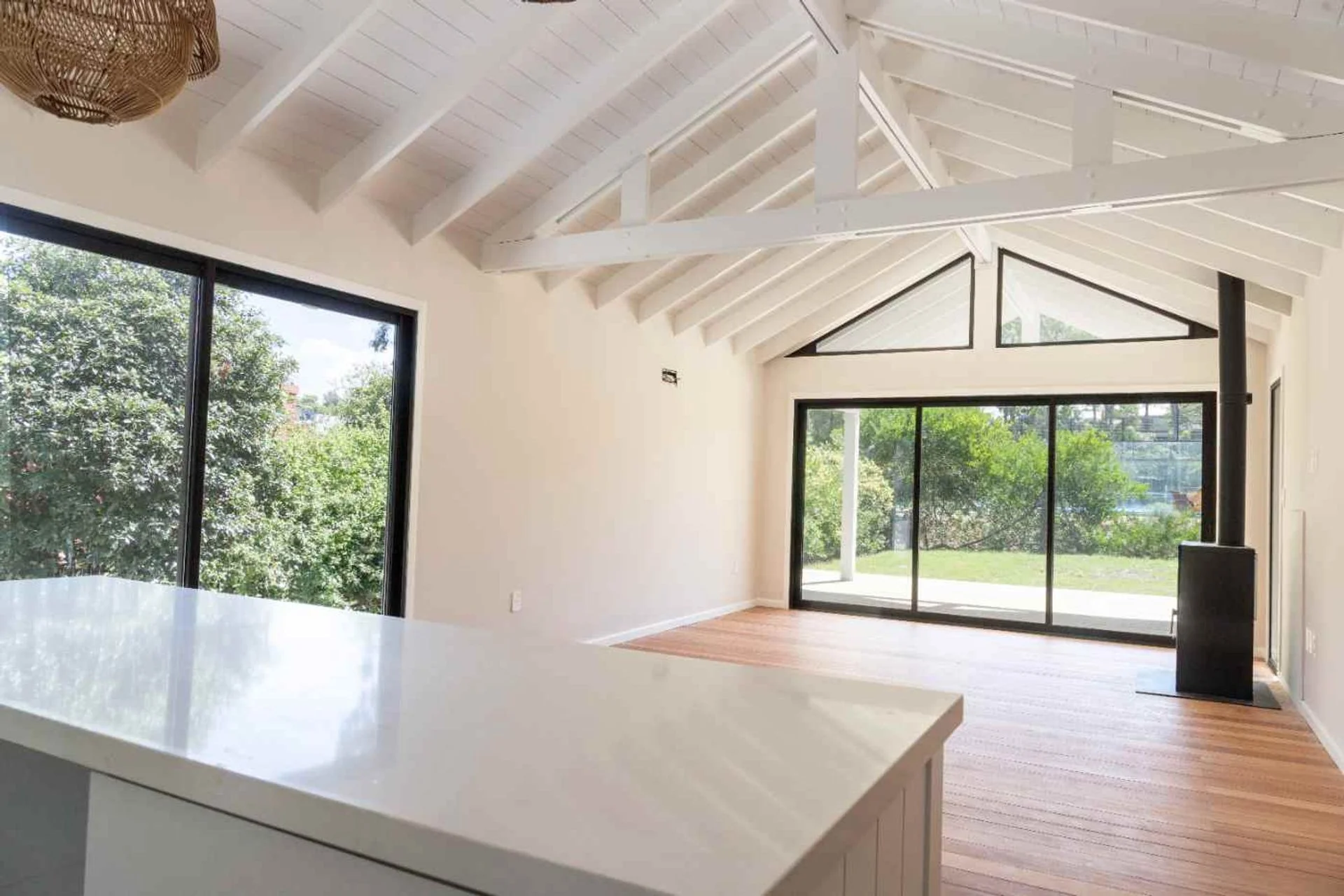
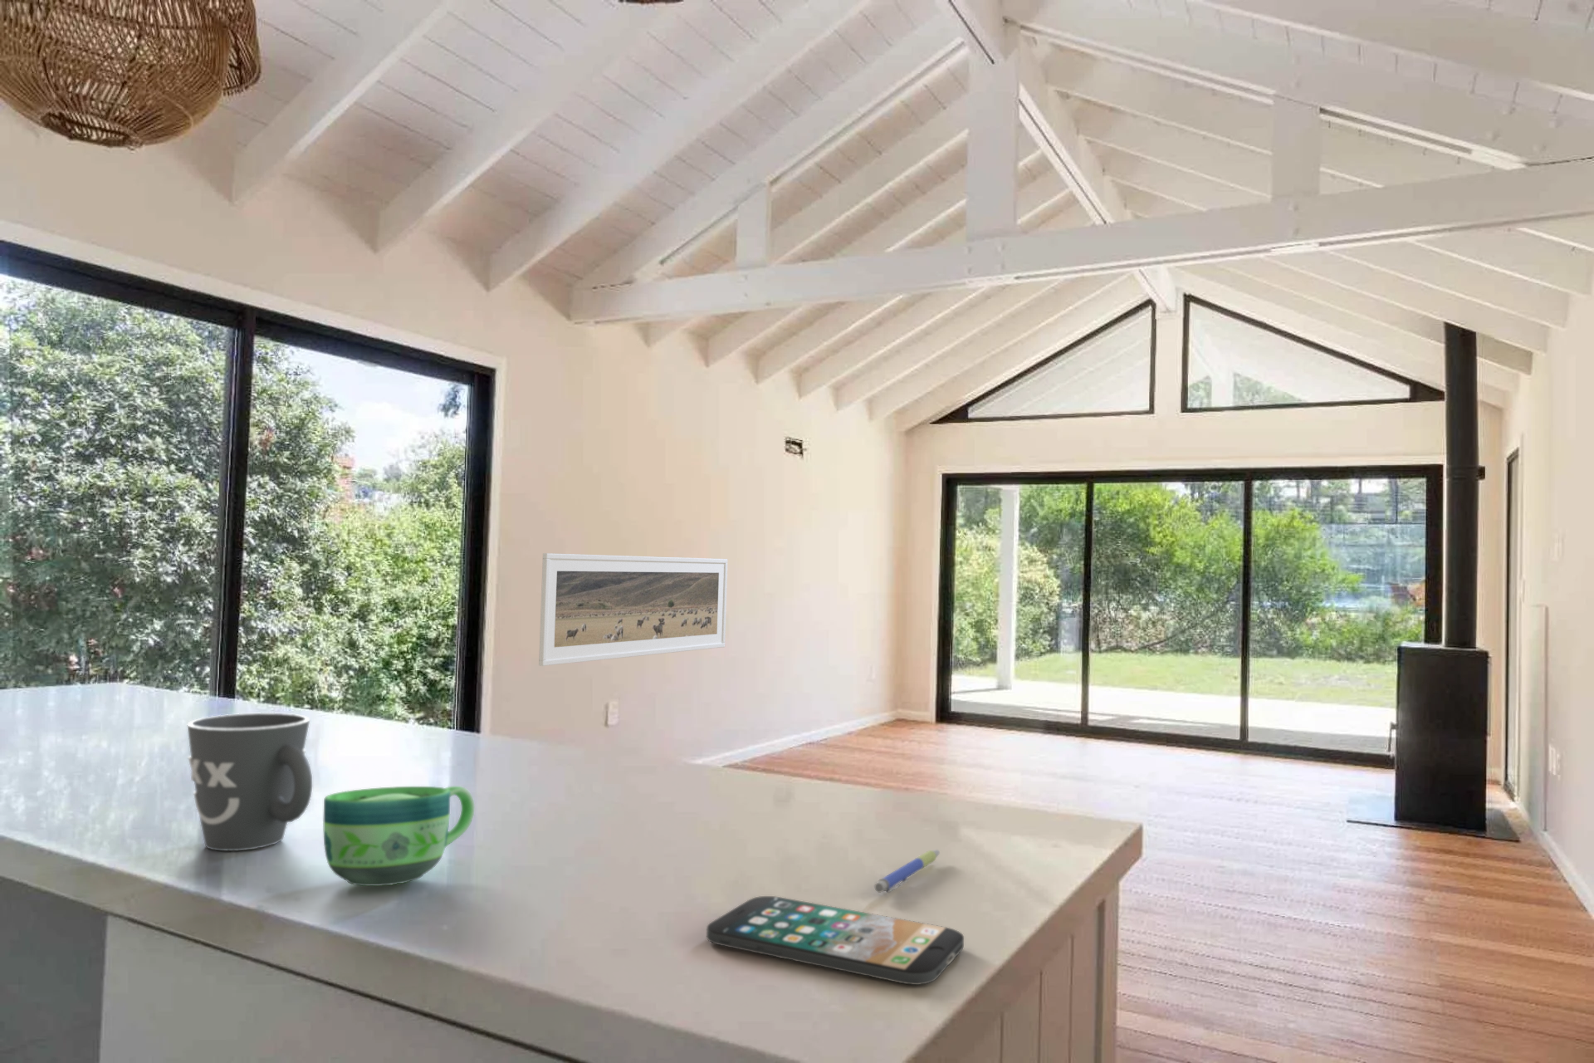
+ pen (910, 868)
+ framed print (644, 605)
+ cup (400, 829)
+ smartphone (835, 936)
+ mug (257, 782)
